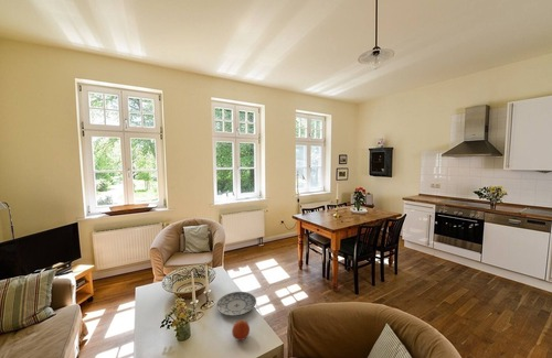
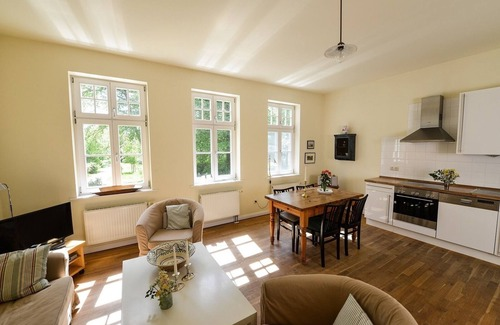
- fruit (241, 329)
- plate (236, 304)
